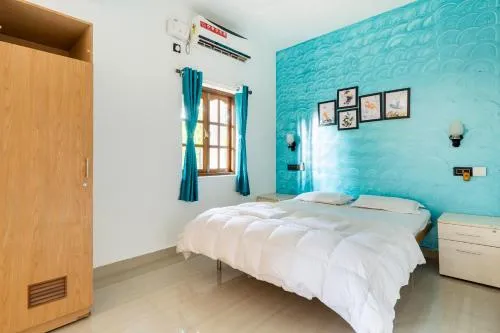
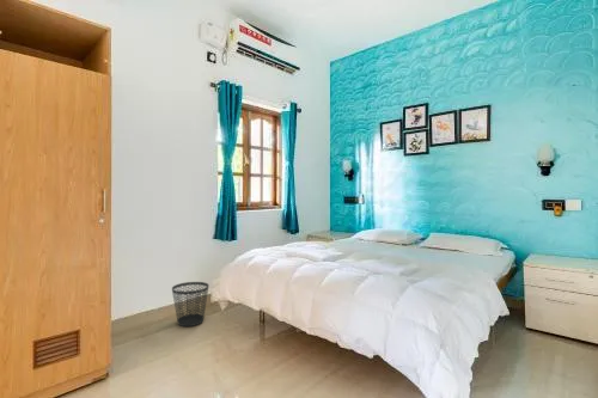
+ wastebasket (190, 305)
